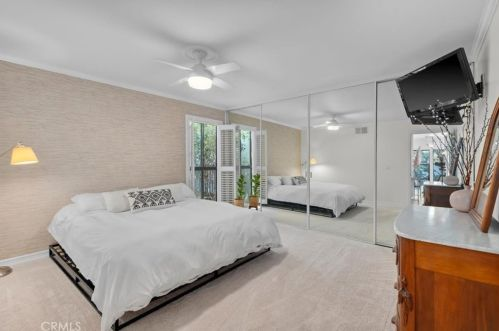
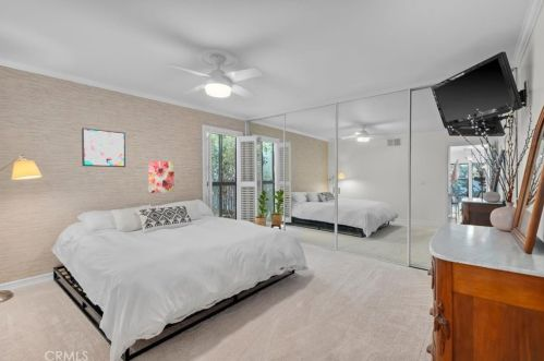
+ wall art (105, 148)
+ wall art (161, 177)
